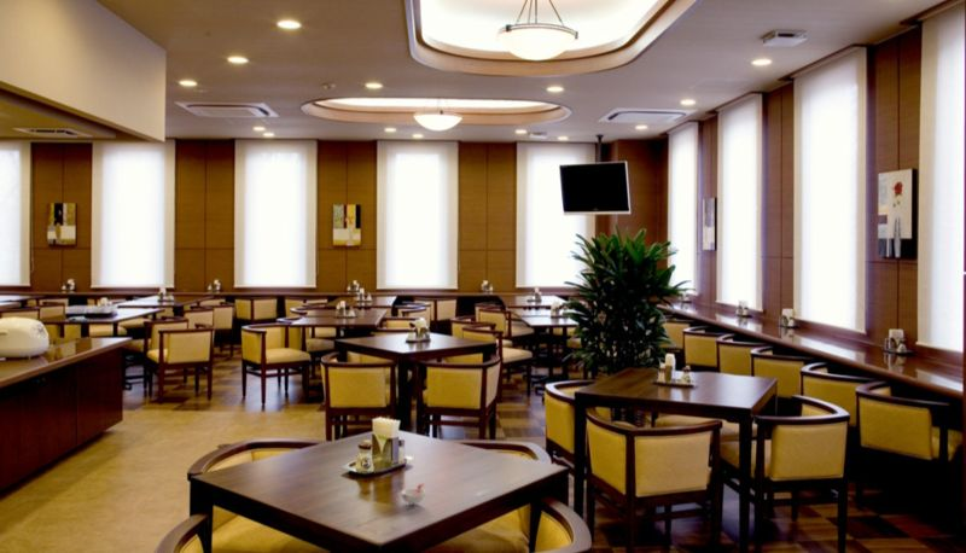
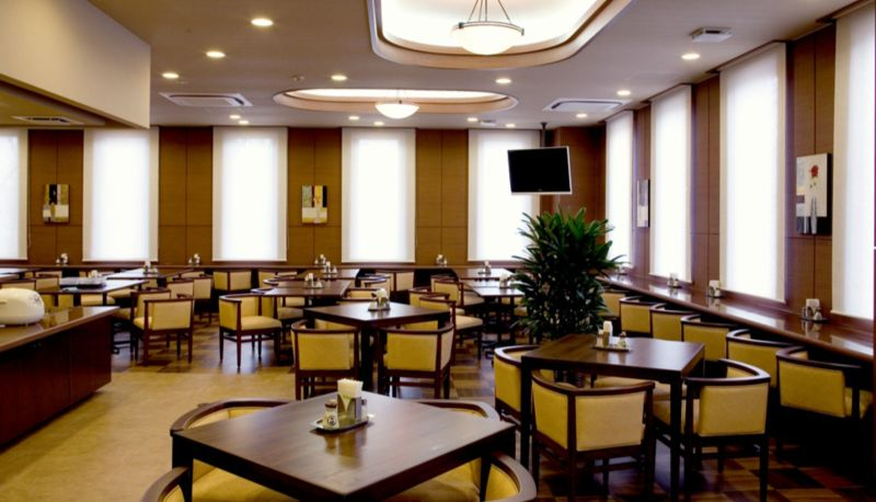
- cup (414, 494)
